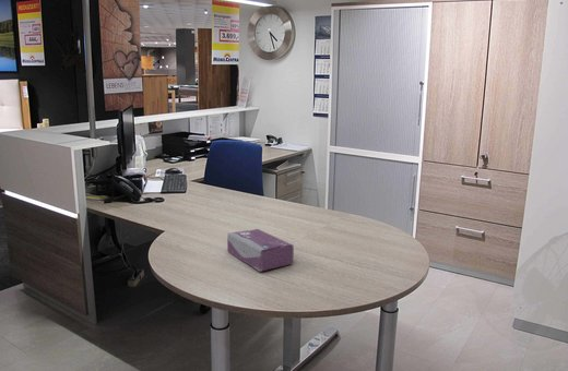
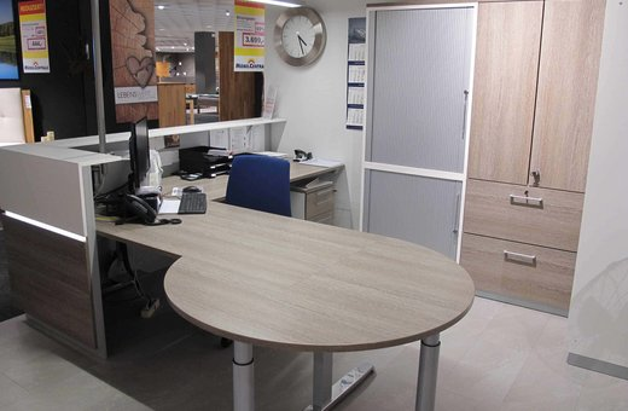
- tissue box (259, 248)
